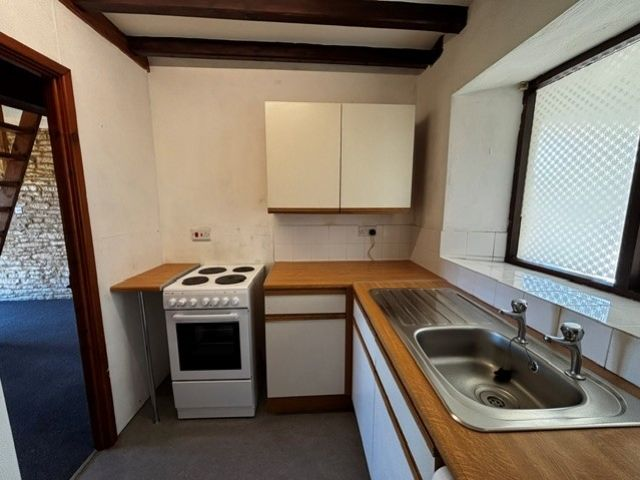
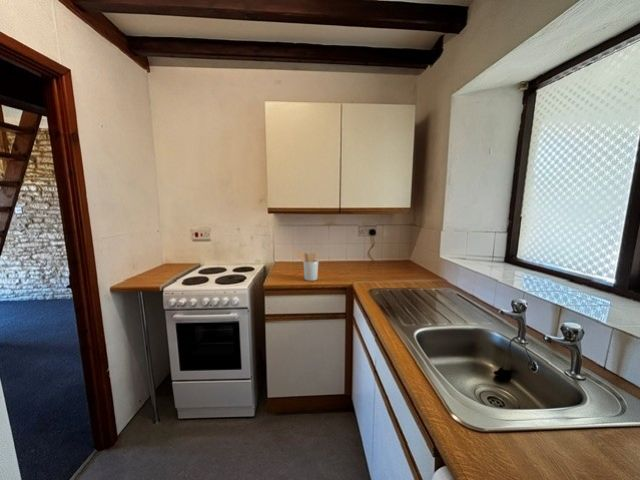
+ utensil holder (307, 264)
